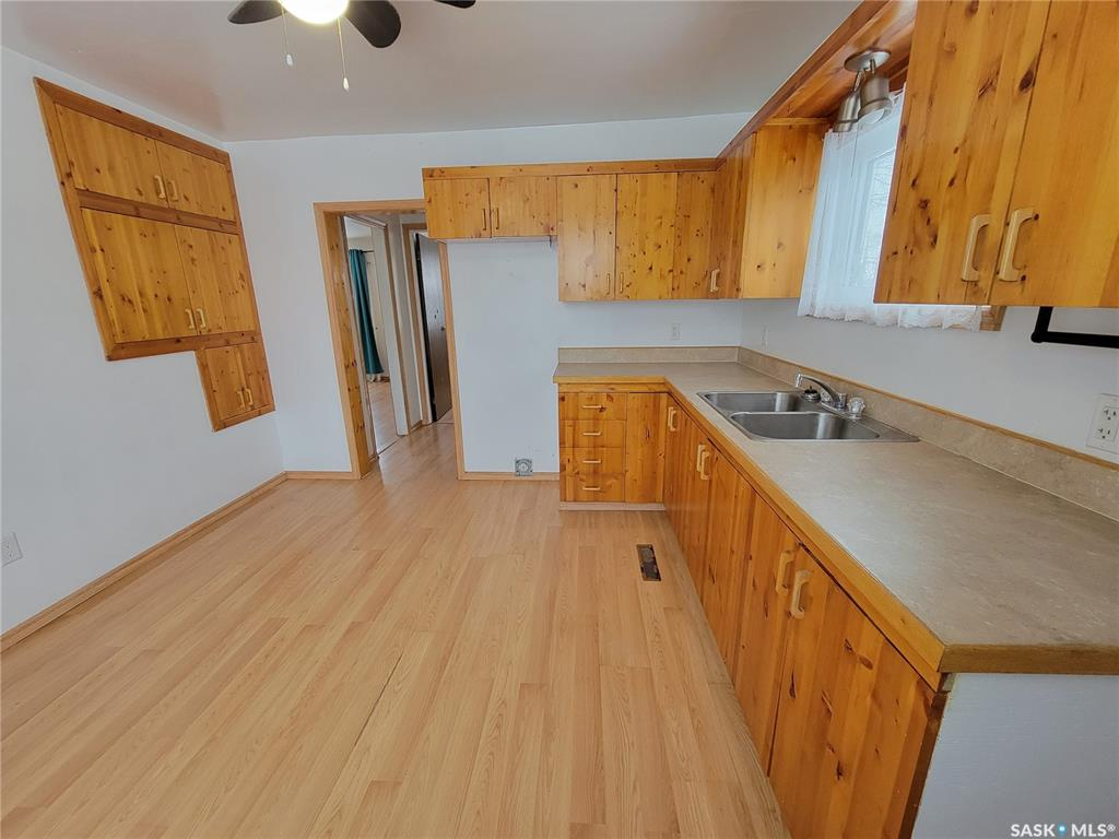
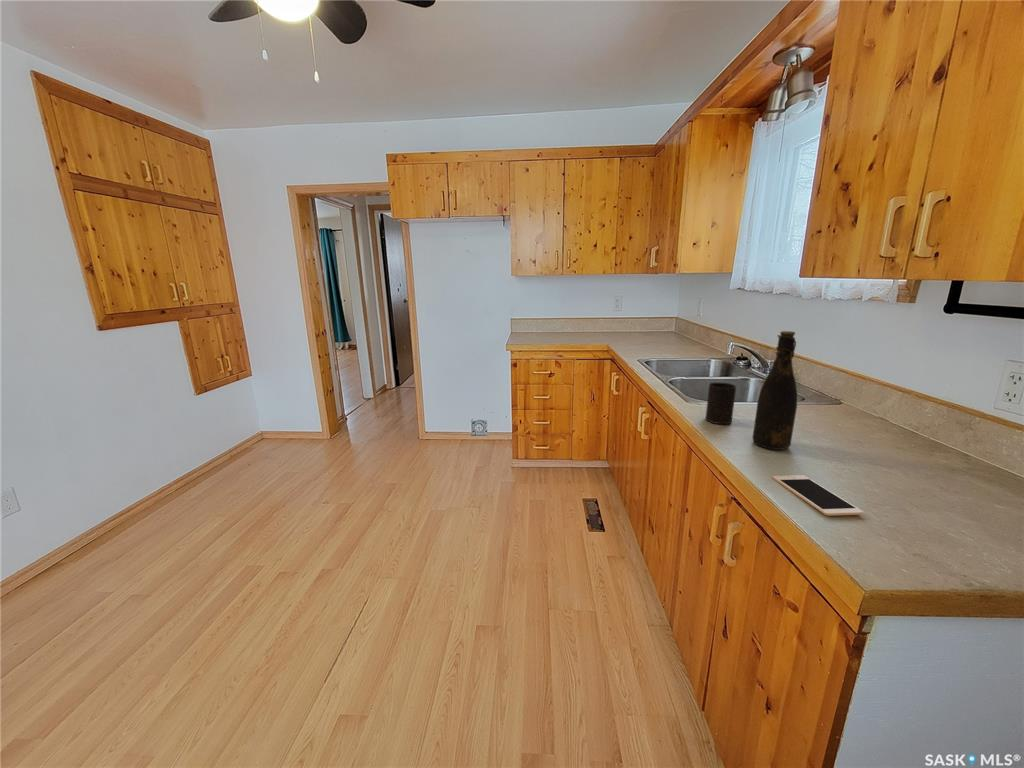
+ bottle (778, 390)
+ cup (720, 402)
+ cell phone (814, 493)
